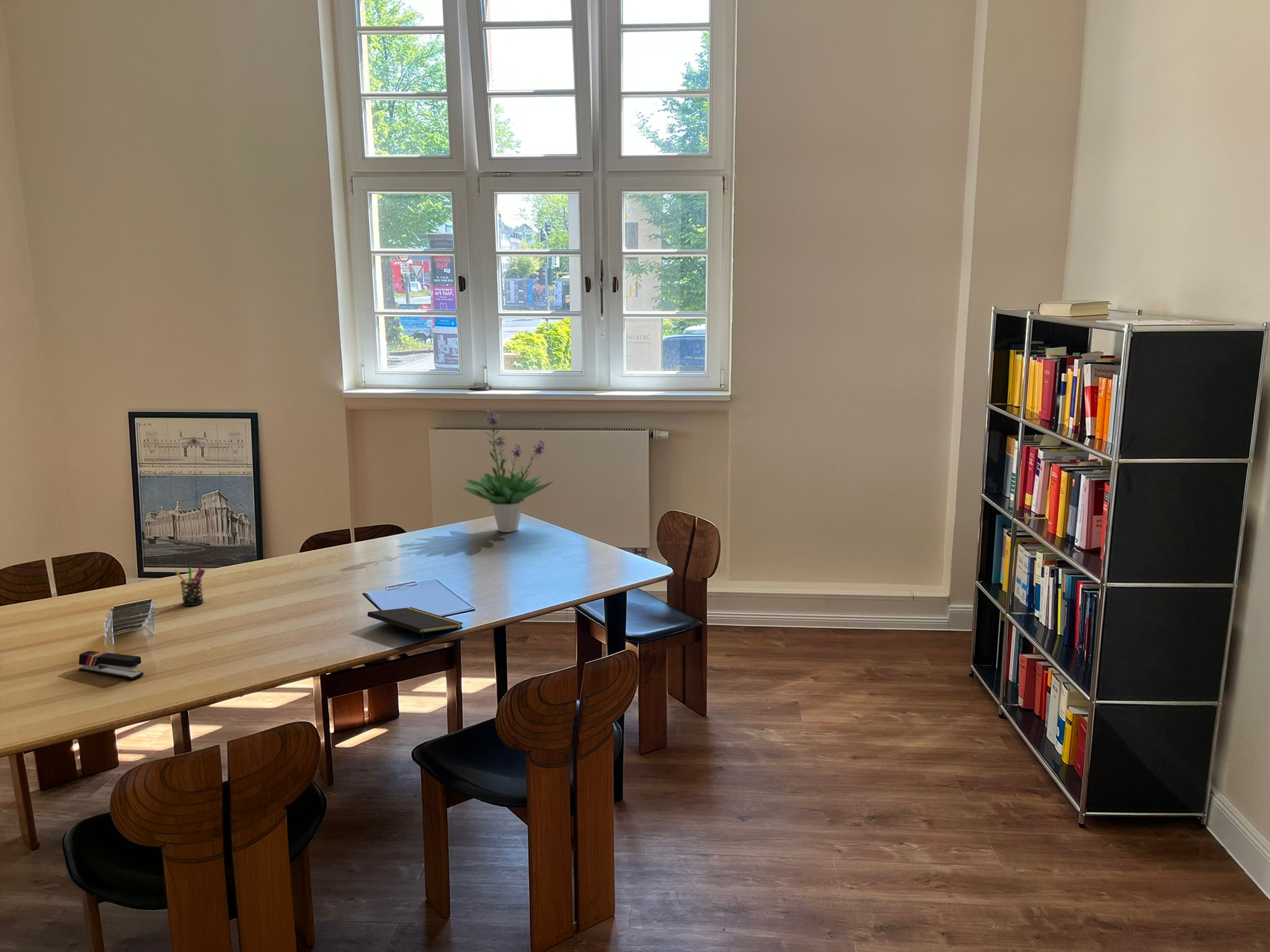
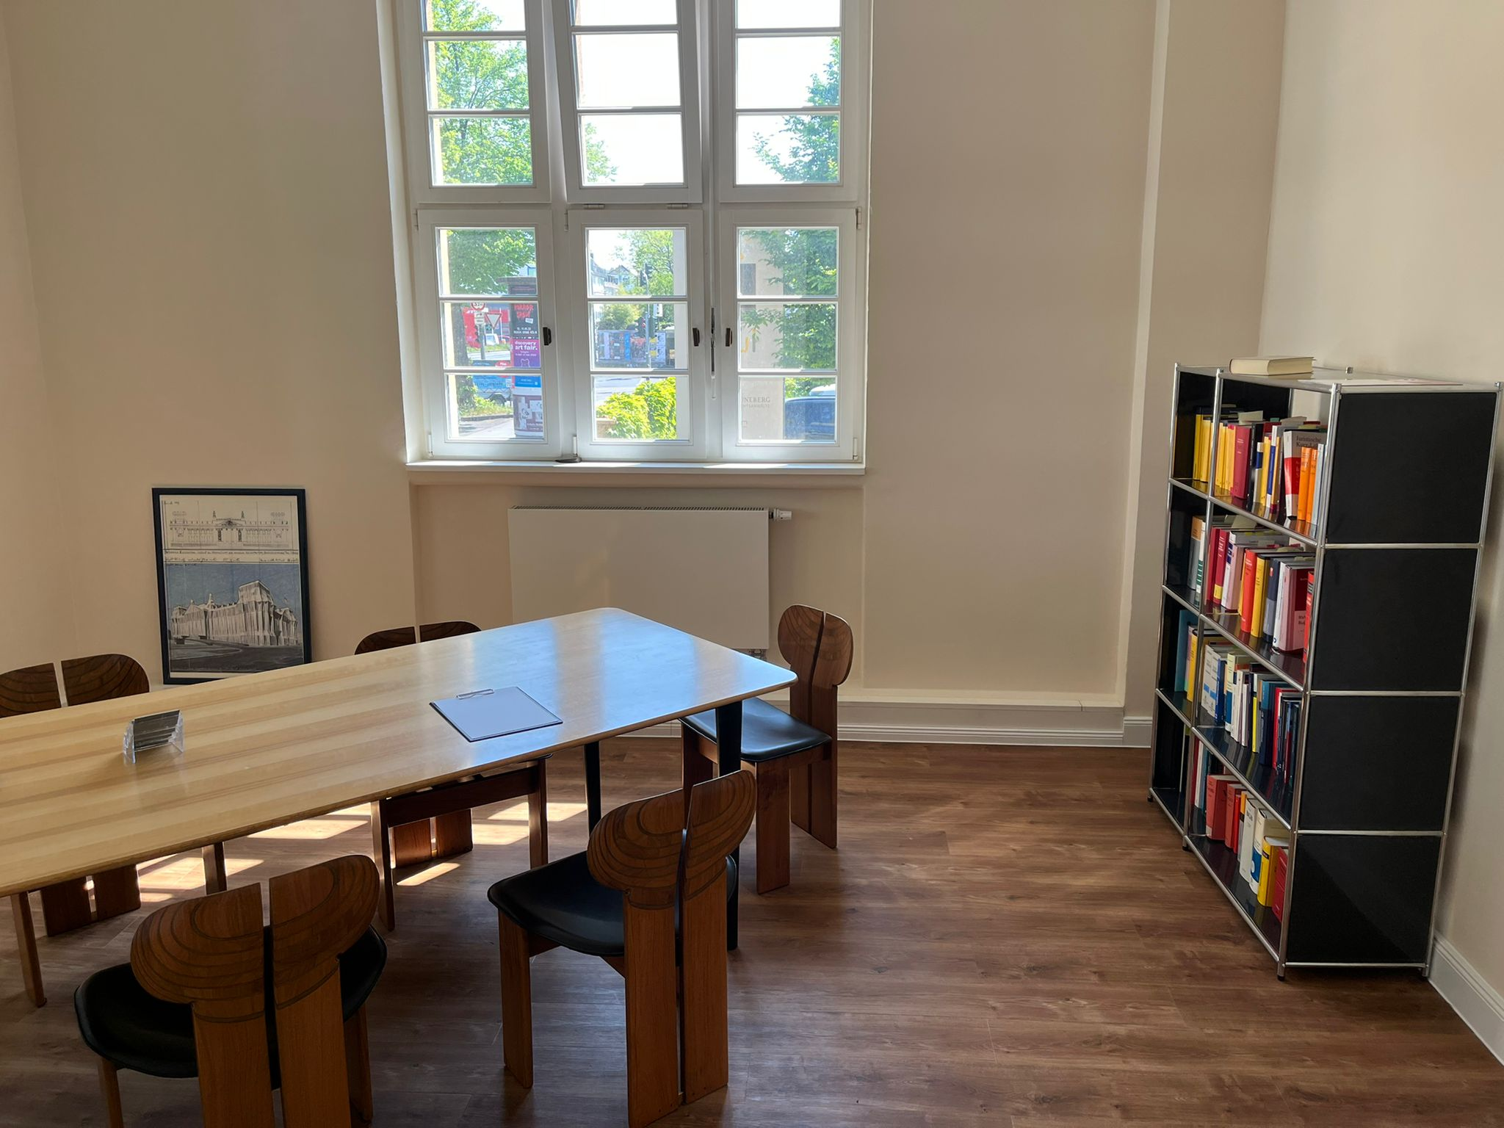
- potted plant (505, 470)
- stapler (110, 663)
- pen holder (192, 583)
- notepad (415, 619)
